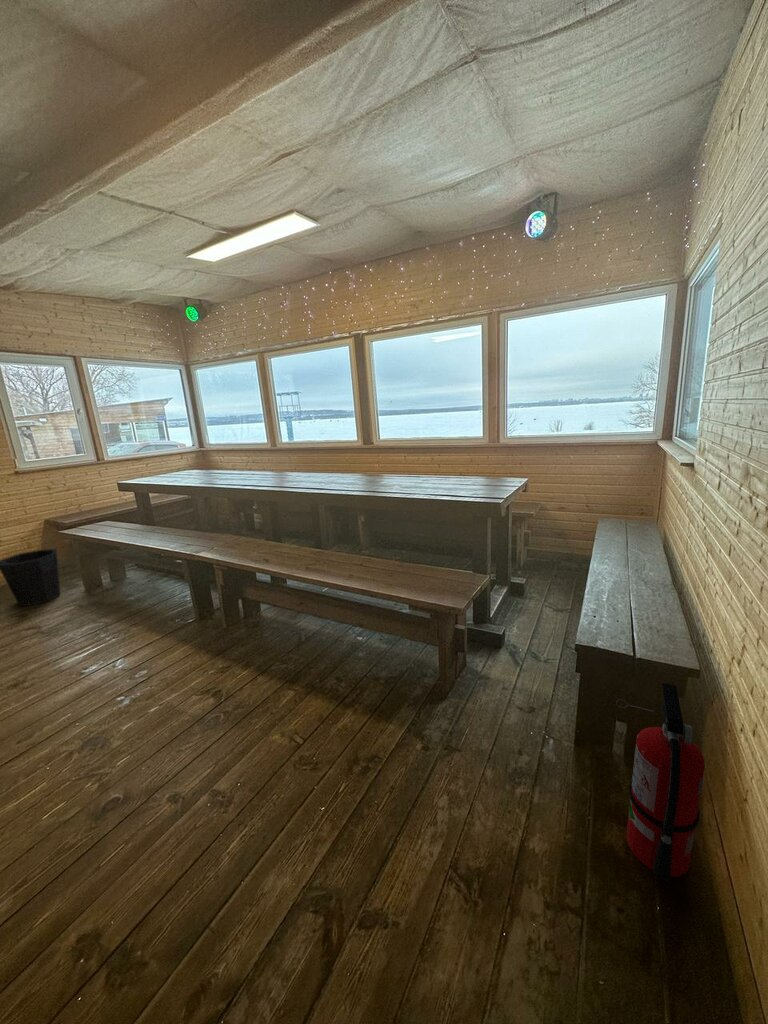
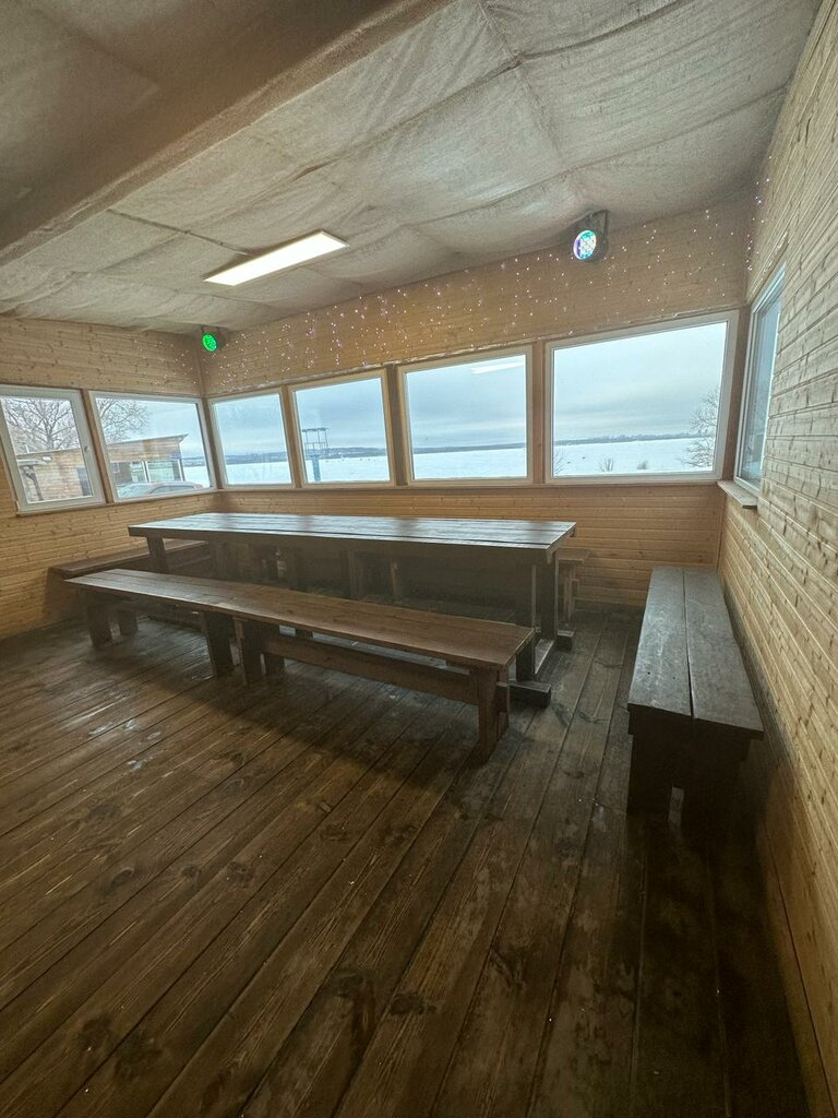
- fire extinguisher (654, 777)
- waste bin (34, 577)
